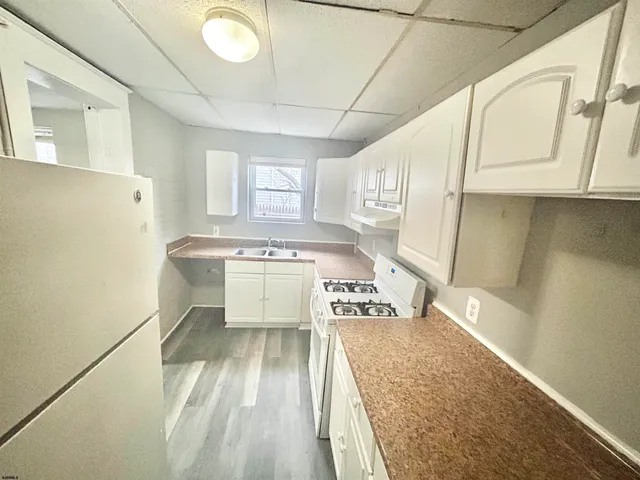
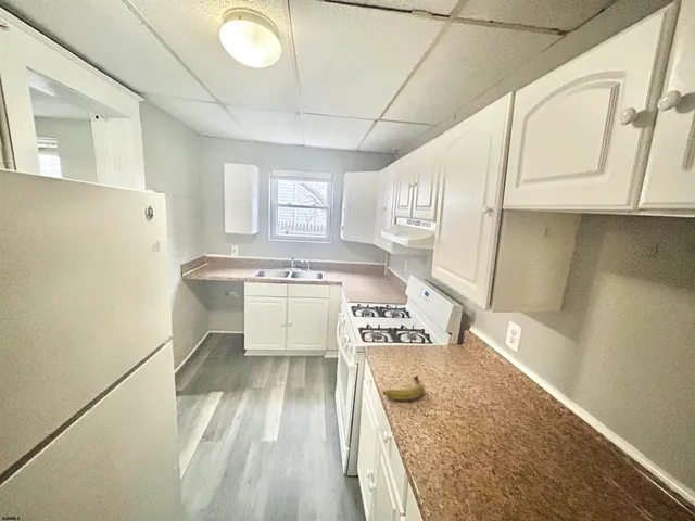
+ fruit (403, 390)
